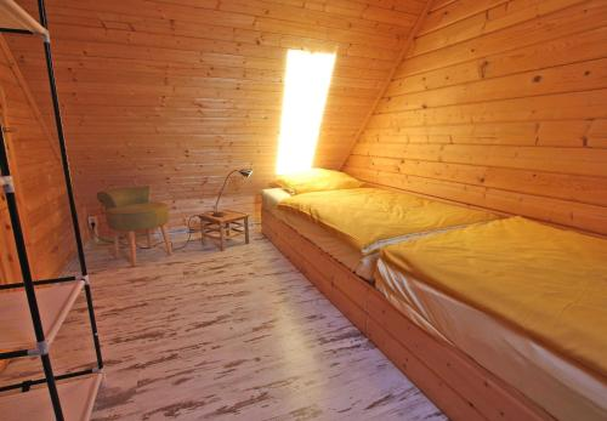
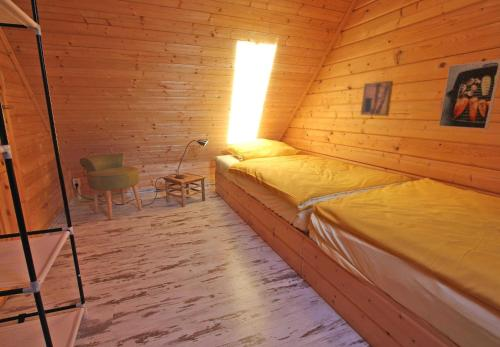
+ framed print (467, 96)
+ wall art (375, 99)
